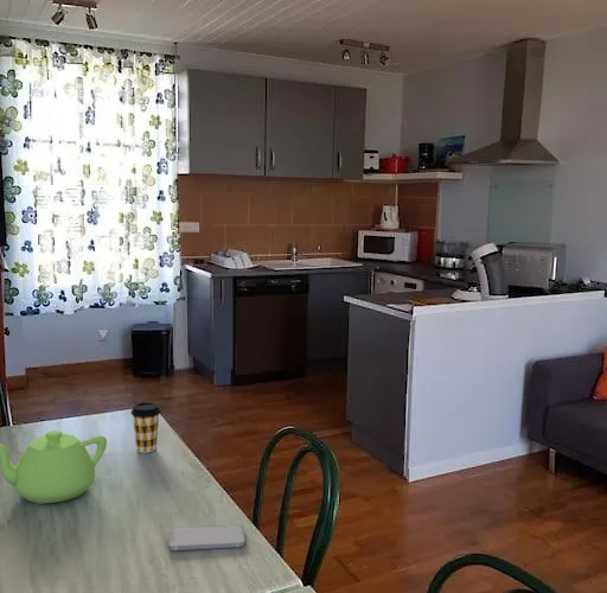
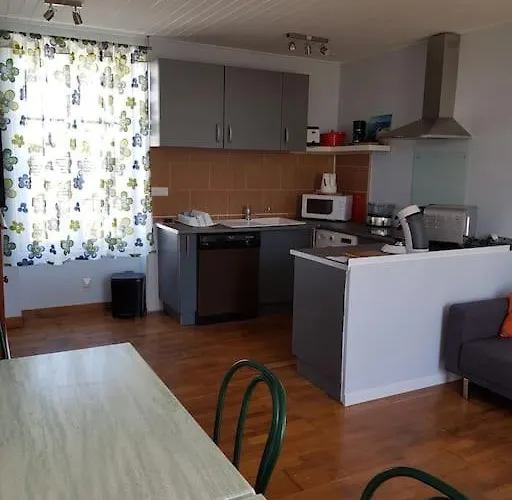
- teapot (50, 463)
- coffee cup (146, 427)
- smartphone (206, 536)
